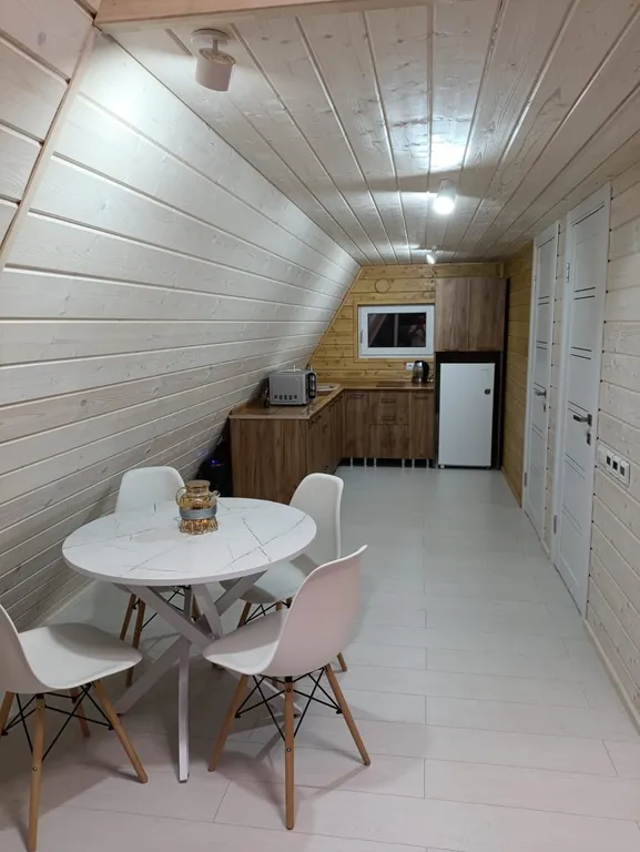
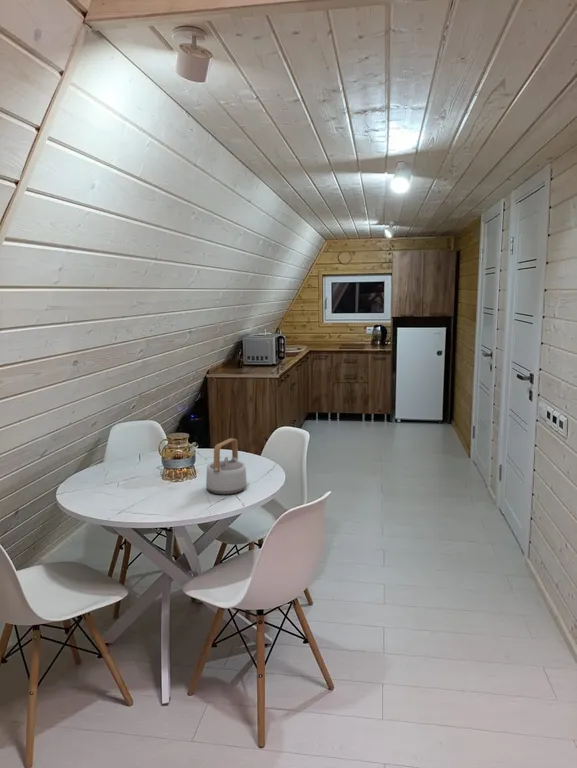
+ teapot (228, 464)
